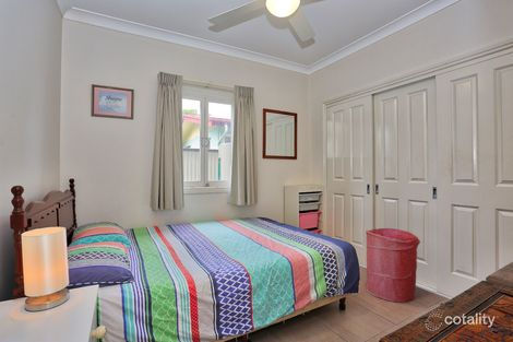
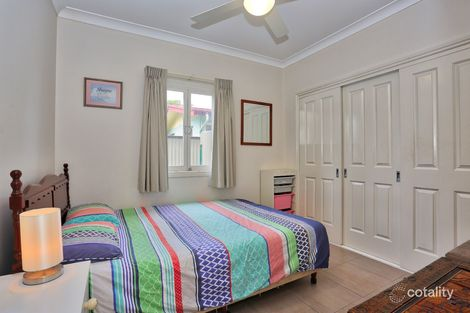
- laundry hamper (391, 261)
